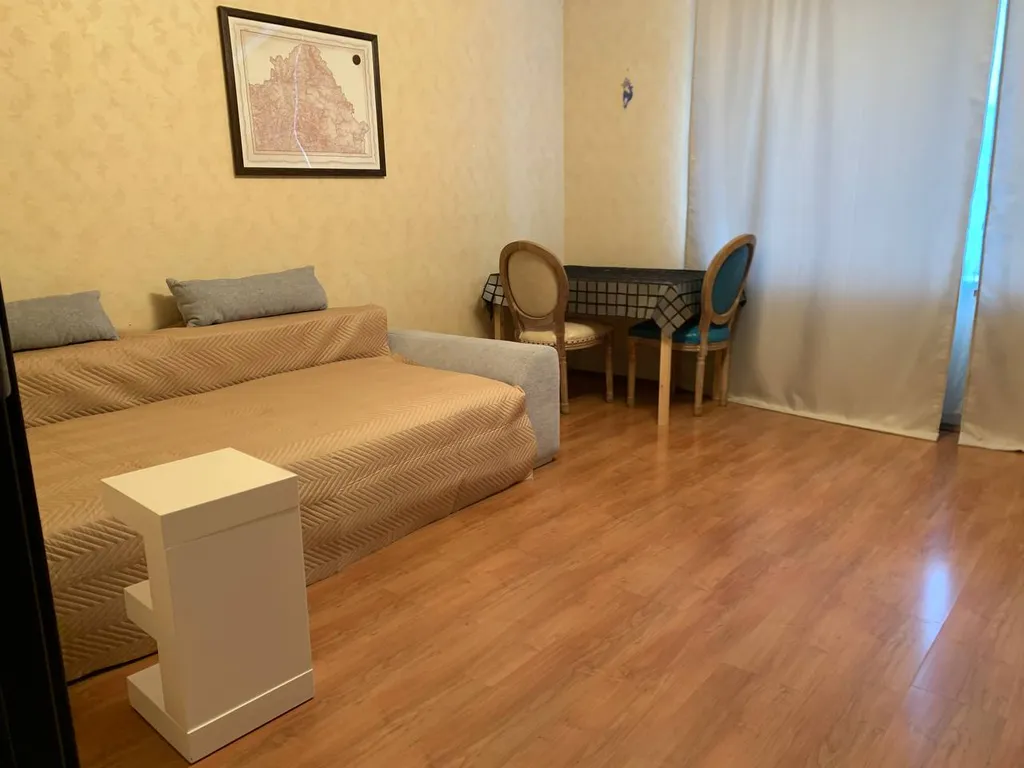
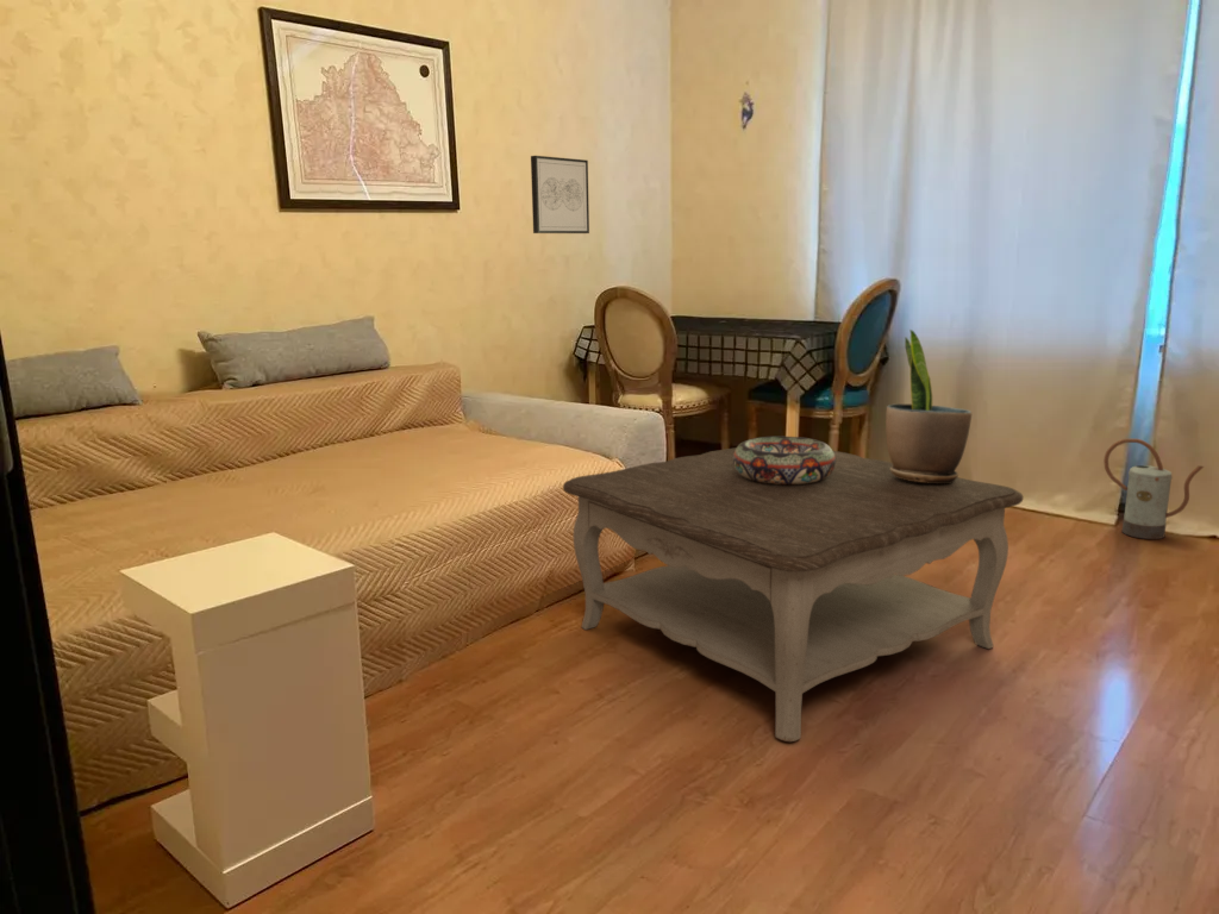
+ coffee table (782, 561)
+ wall art (561, 195)
+ potted plant (925, 406)
+ decorative bowl (783, 459)
+ watering can (1149, 487)
